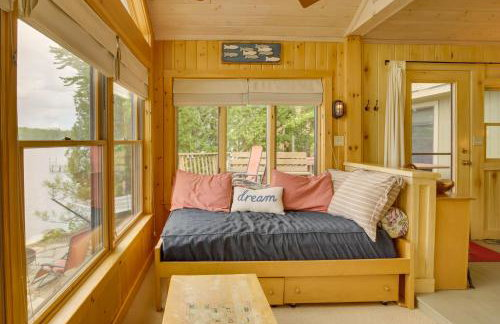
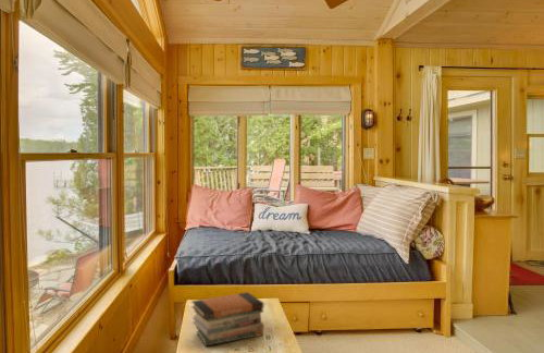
+ book stack (227, 317)
